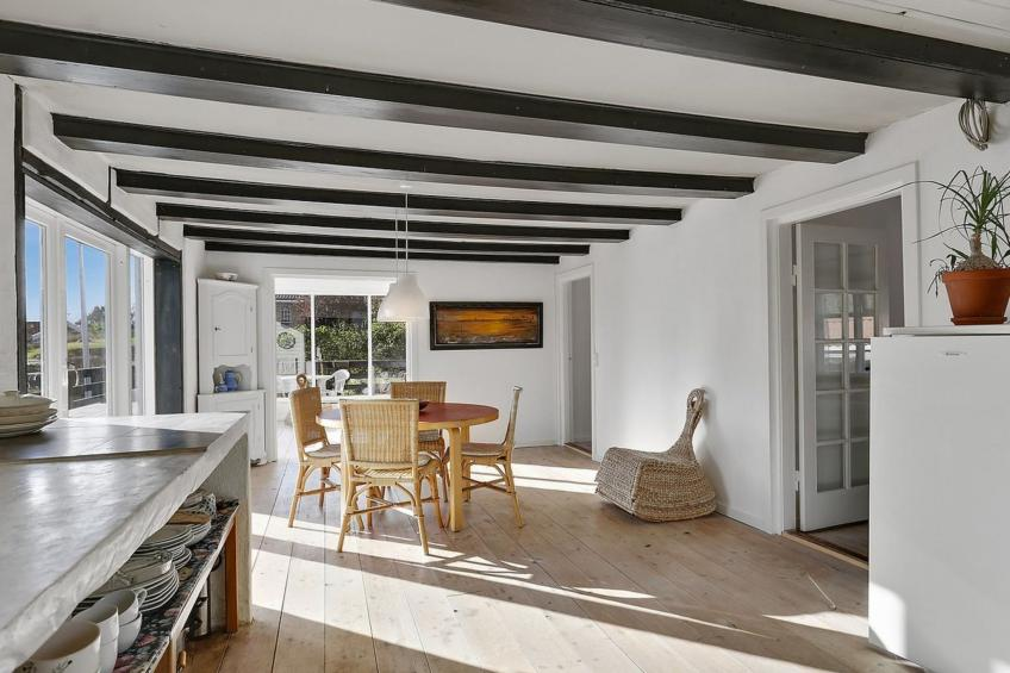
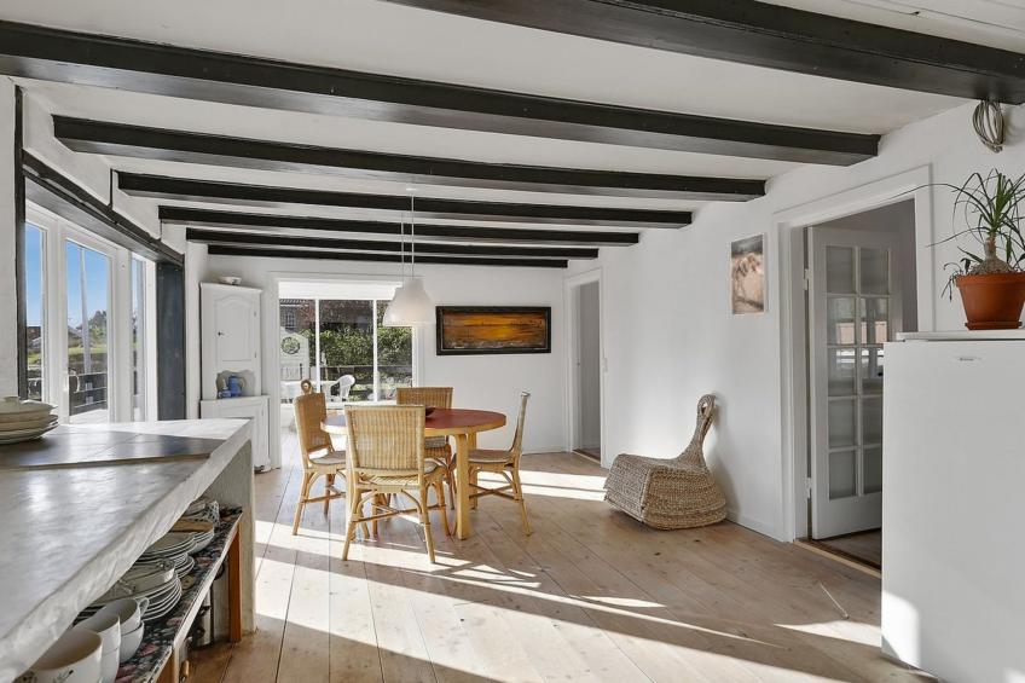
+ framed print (748, 276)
